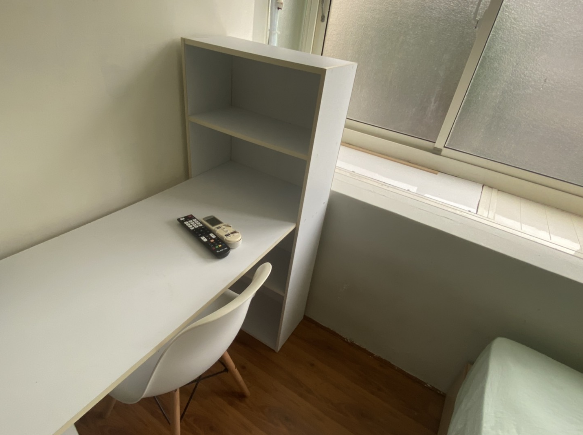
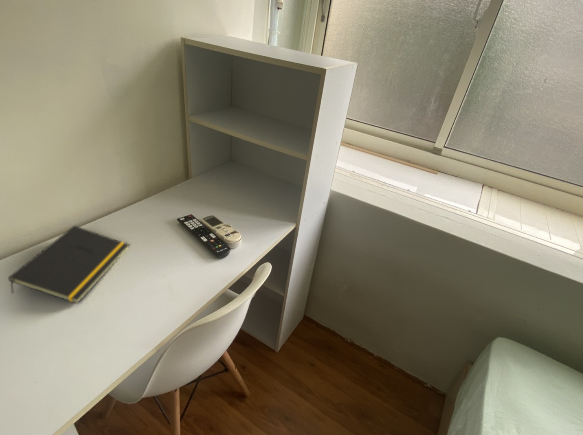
+ notepad (75, 260)
